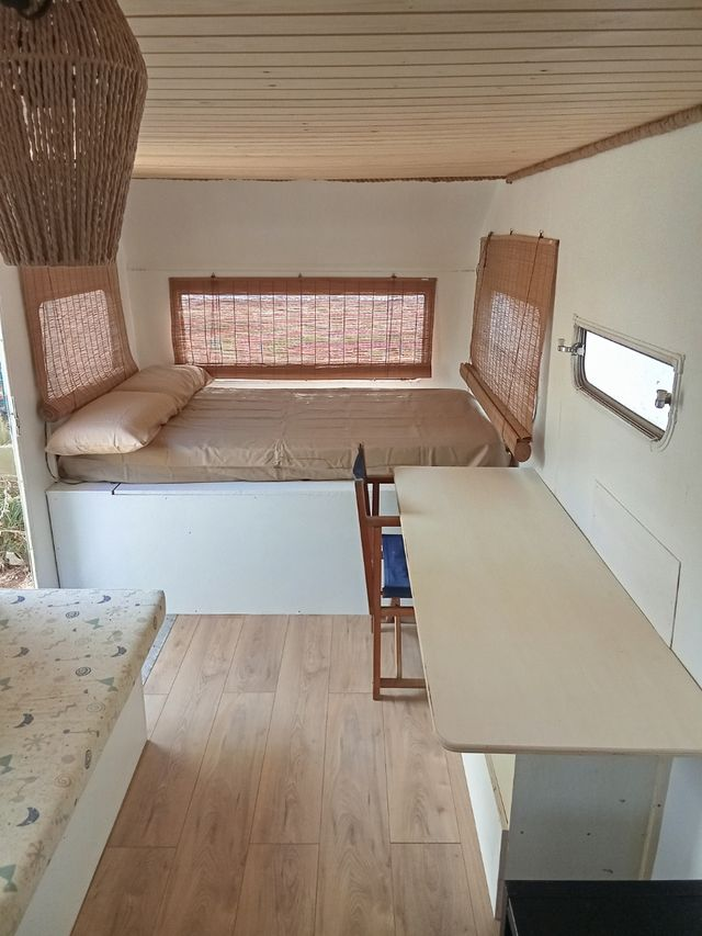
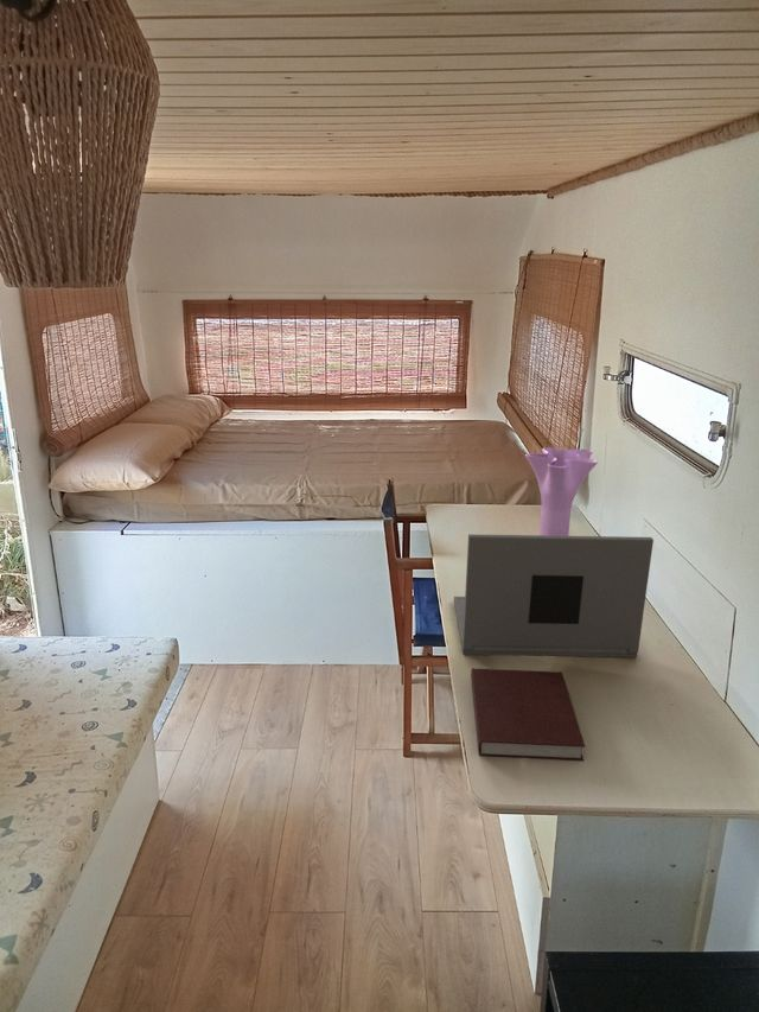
+ notebook (523, 711)
+ laptop (543, 573)
+ vase (557, 502)
